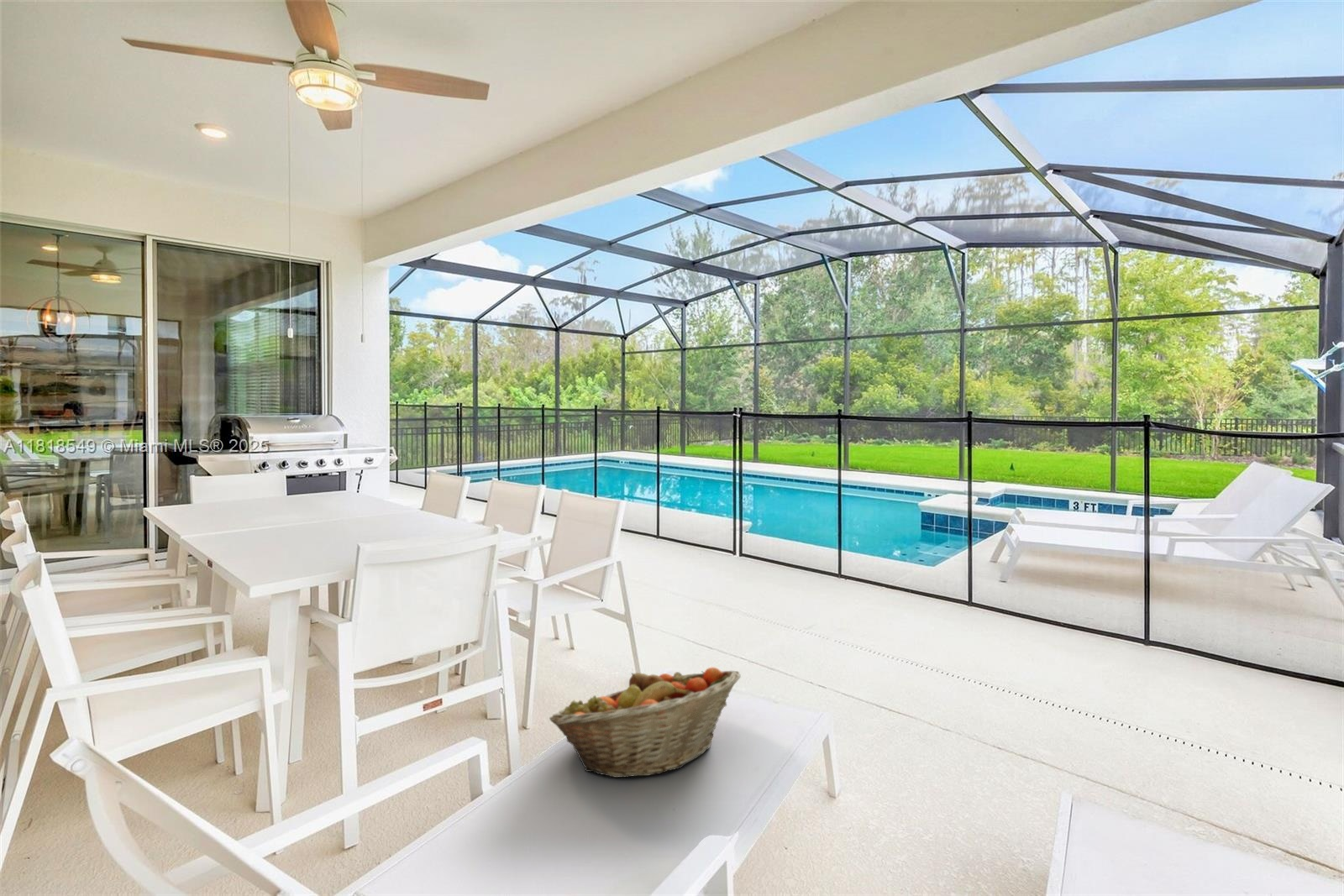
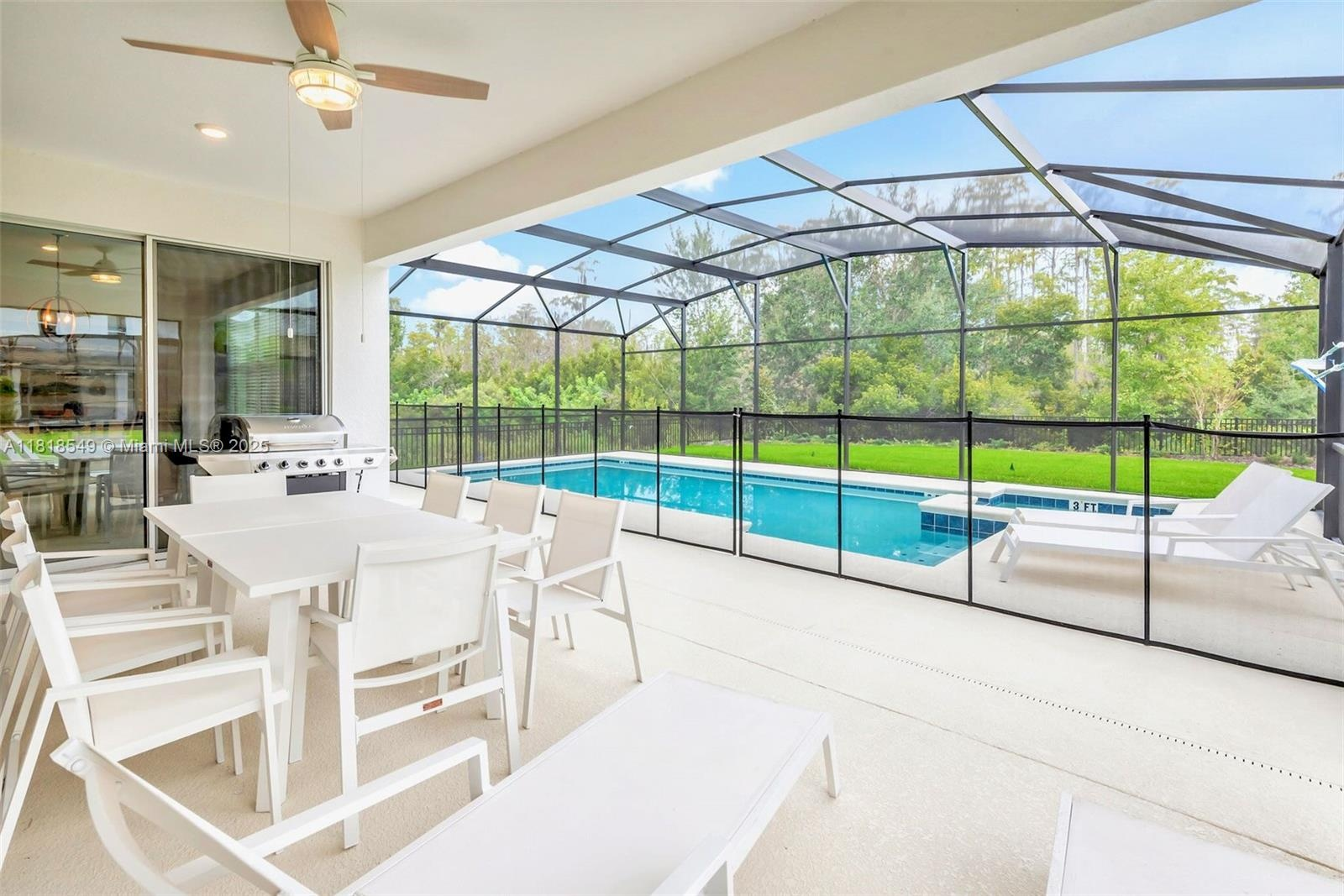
- fruit basket (648, 710)
